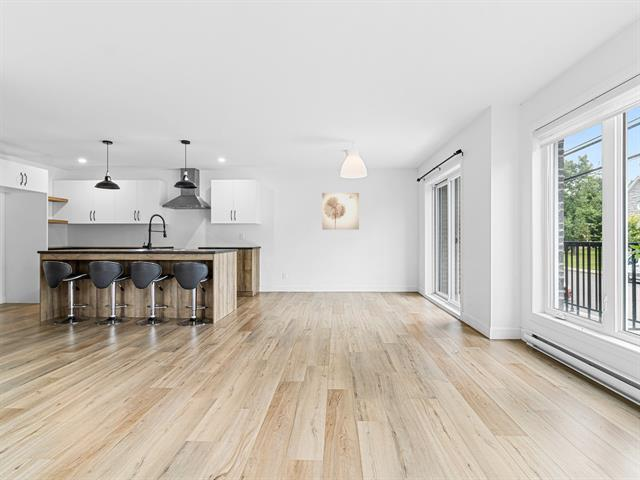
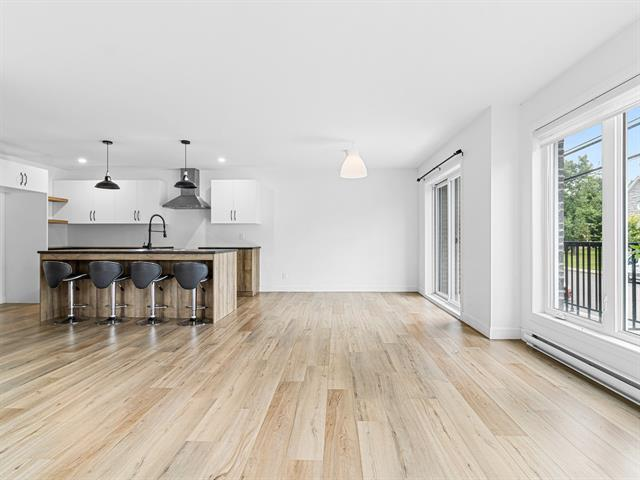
- wall art (340, 211)
